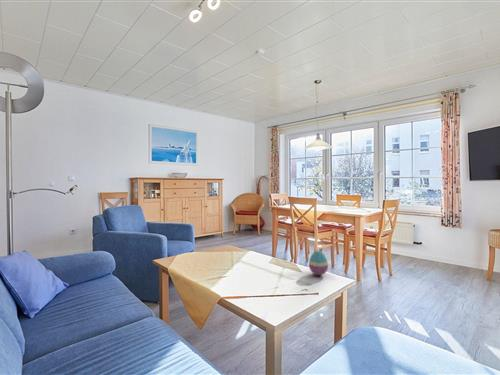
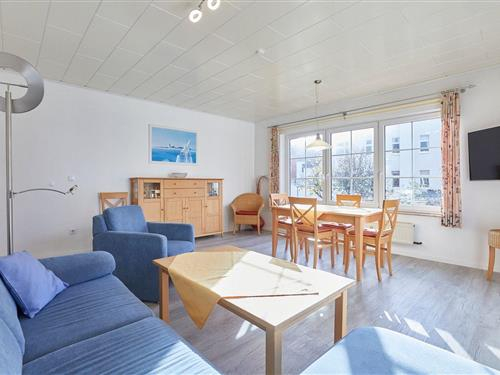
- decorative egg (318, 262)
